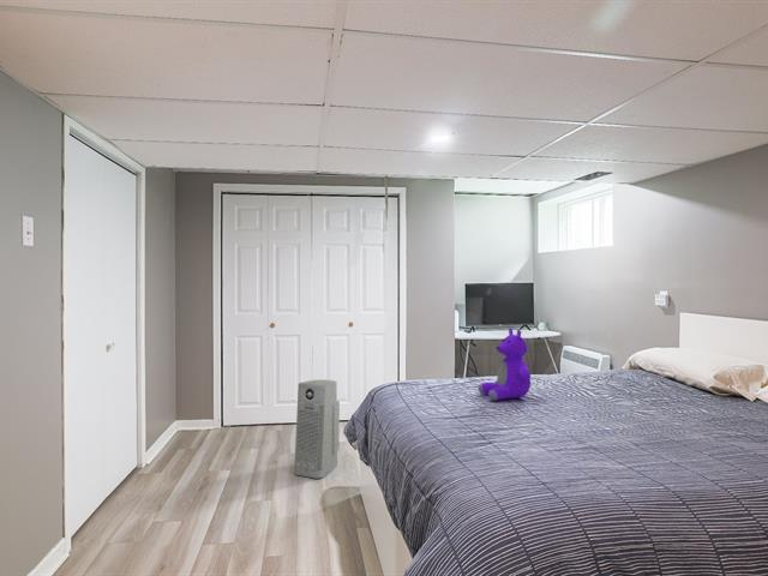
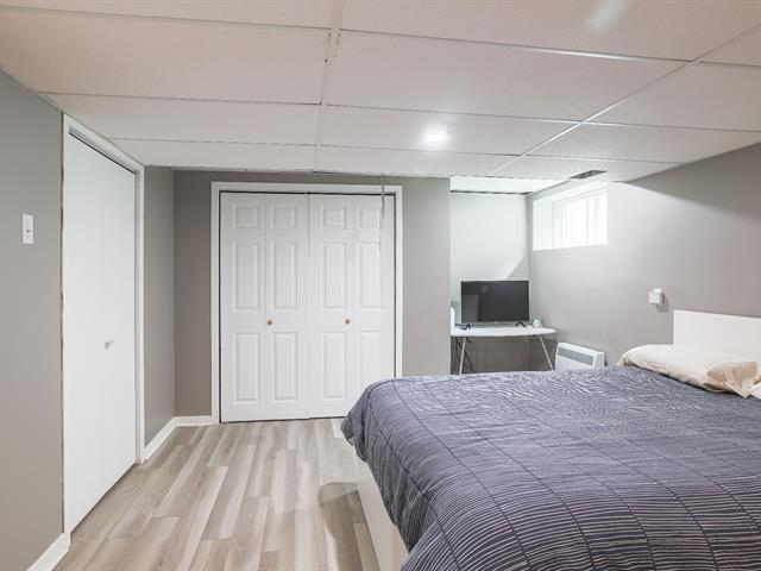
- air purifier (318, 425)
- stuffed bear (504, 362)
